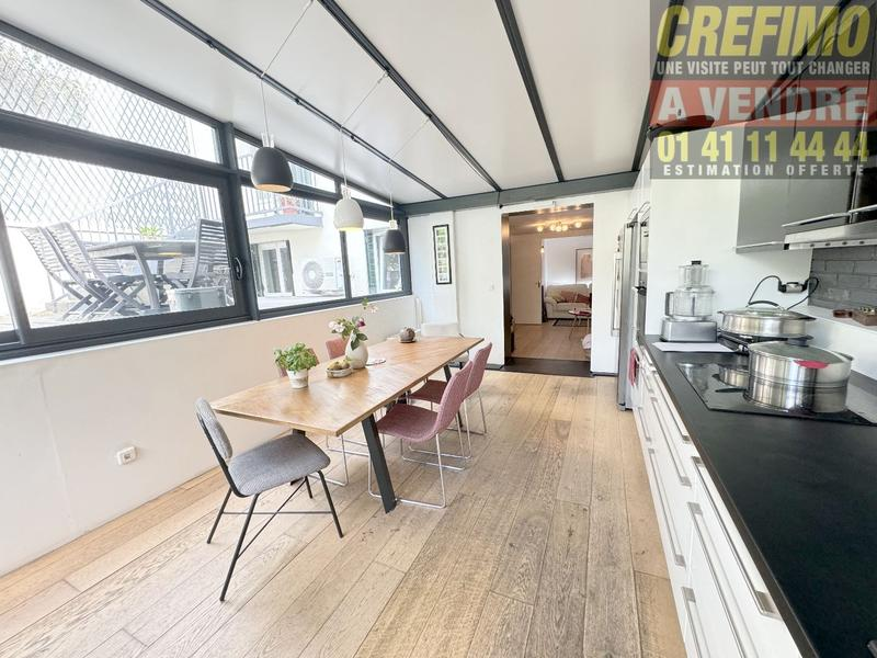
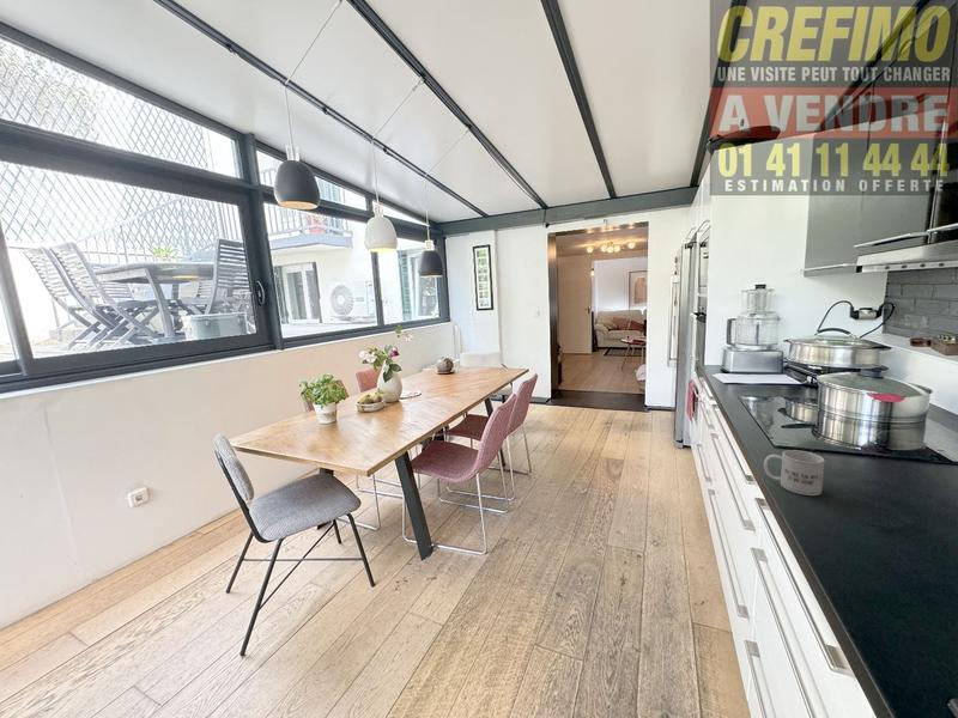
+ mug (792, 469)
